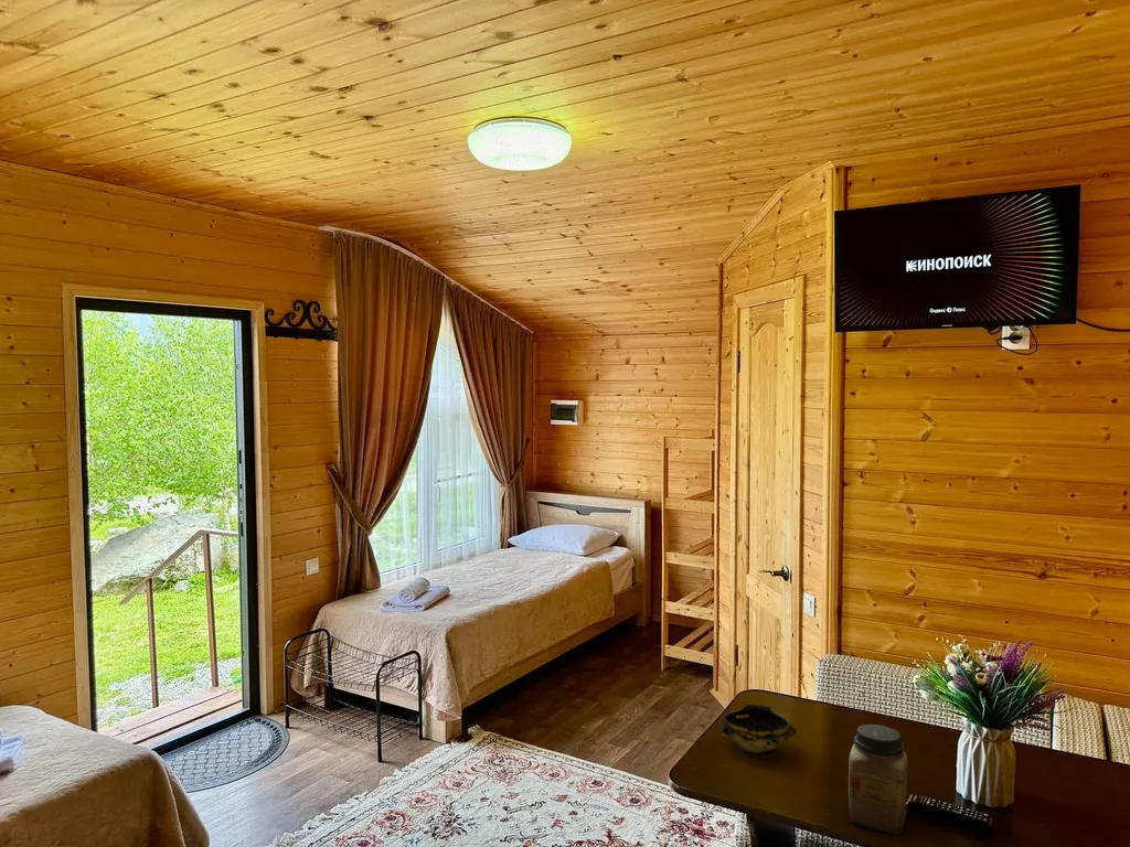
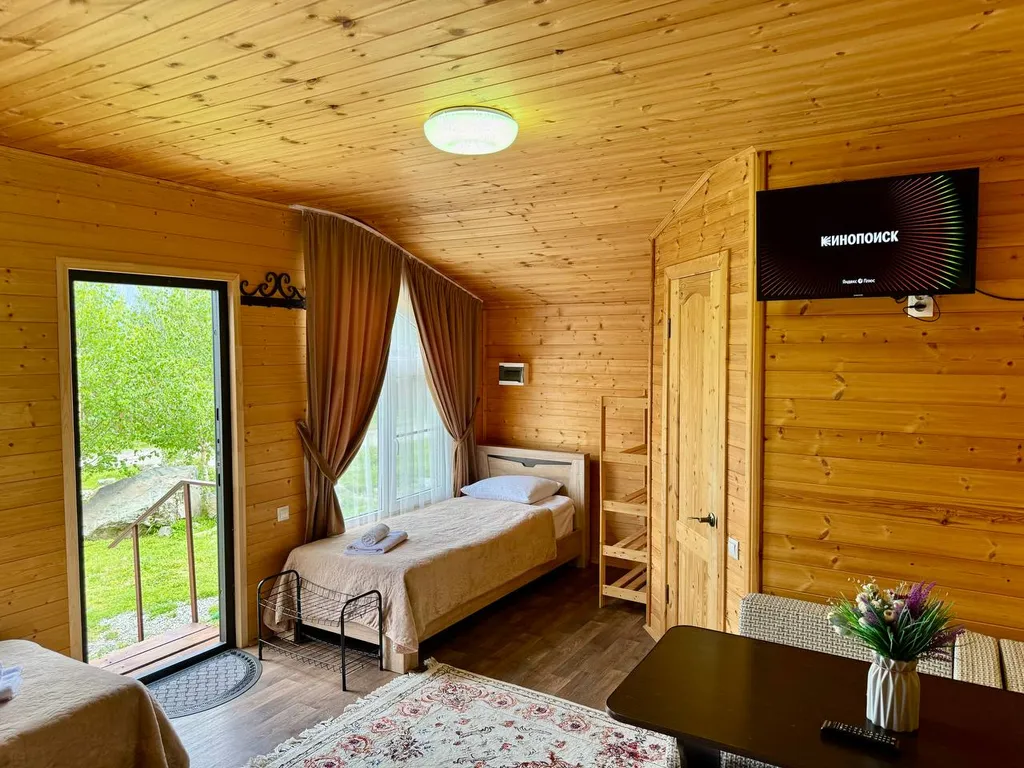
- bowl (758, 732)
- jar (877, 774)
